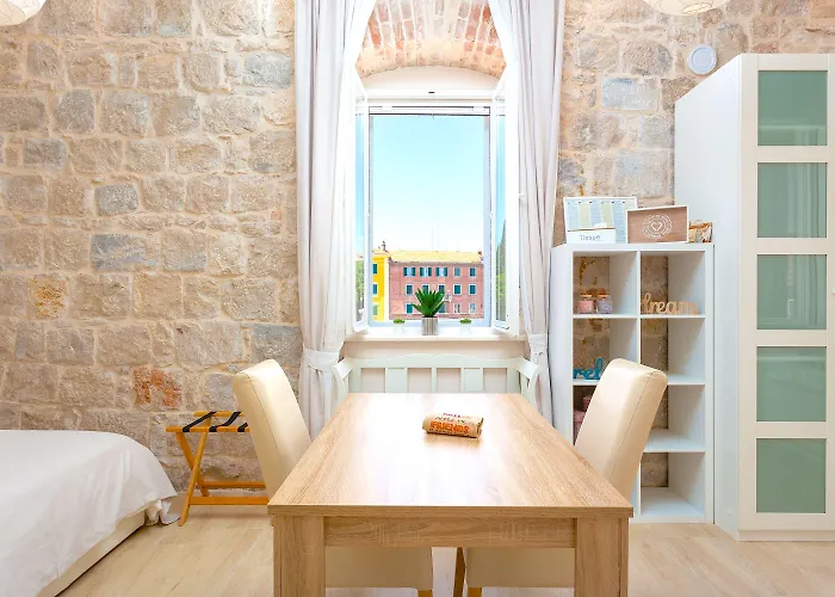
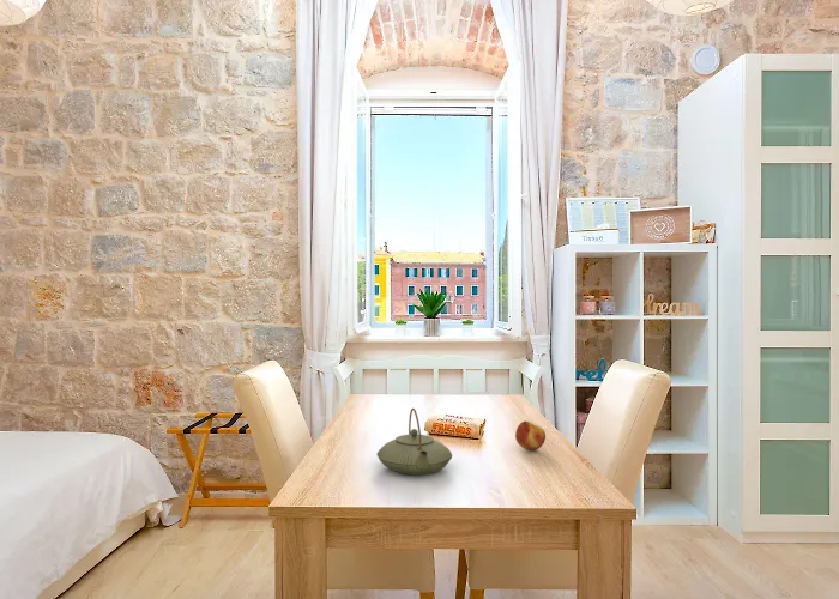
+ teapot (415, 438)
+ fruit (530, 435)
